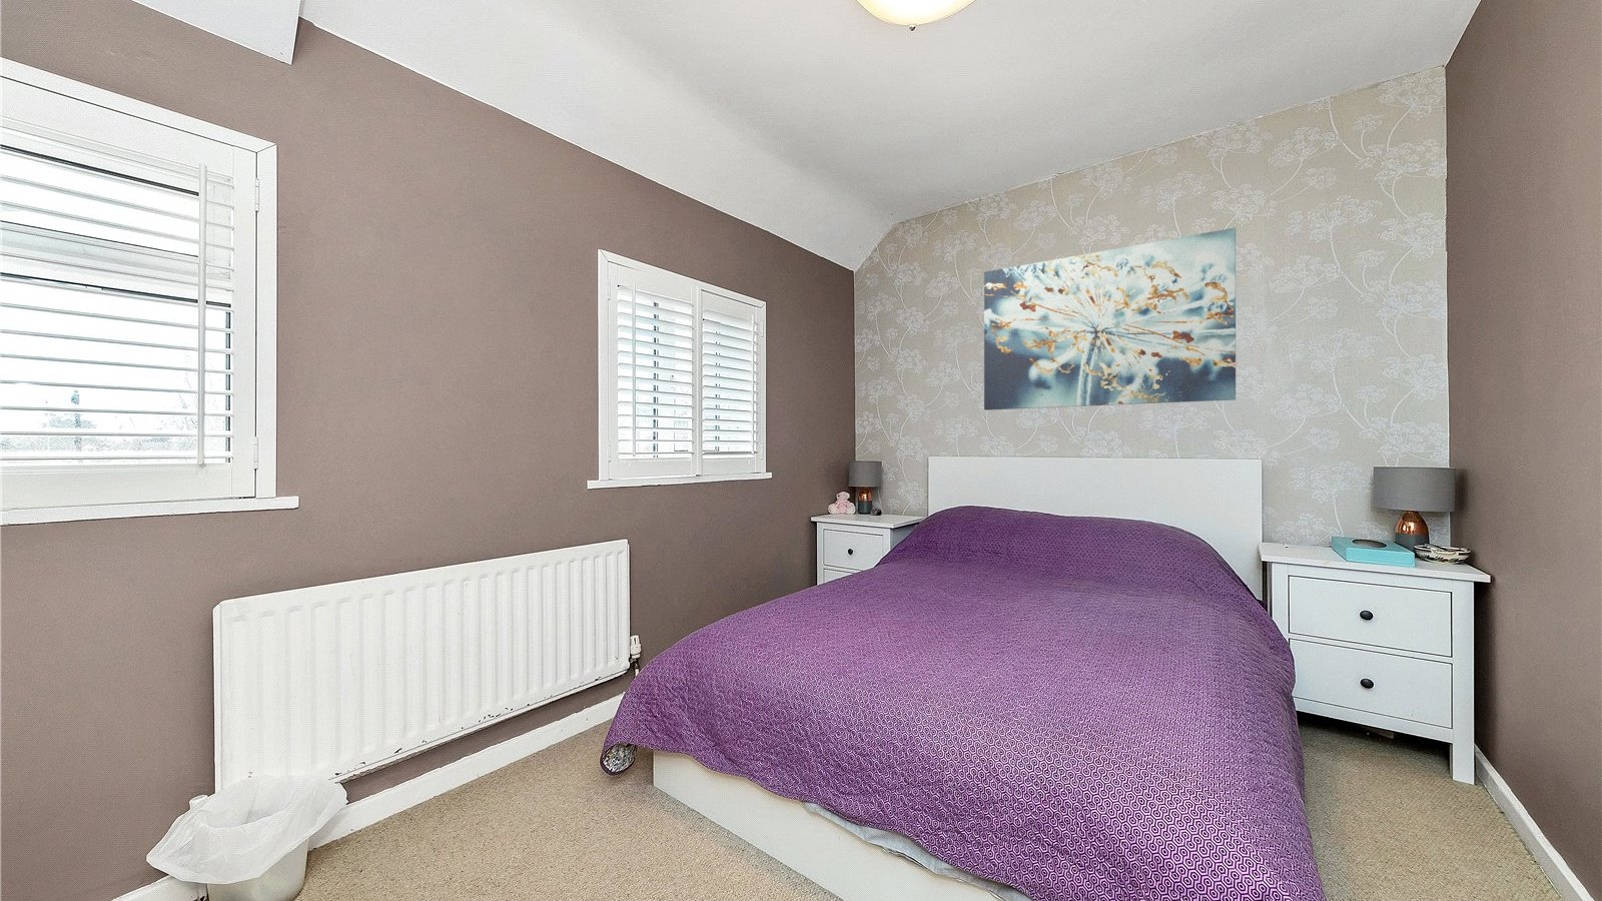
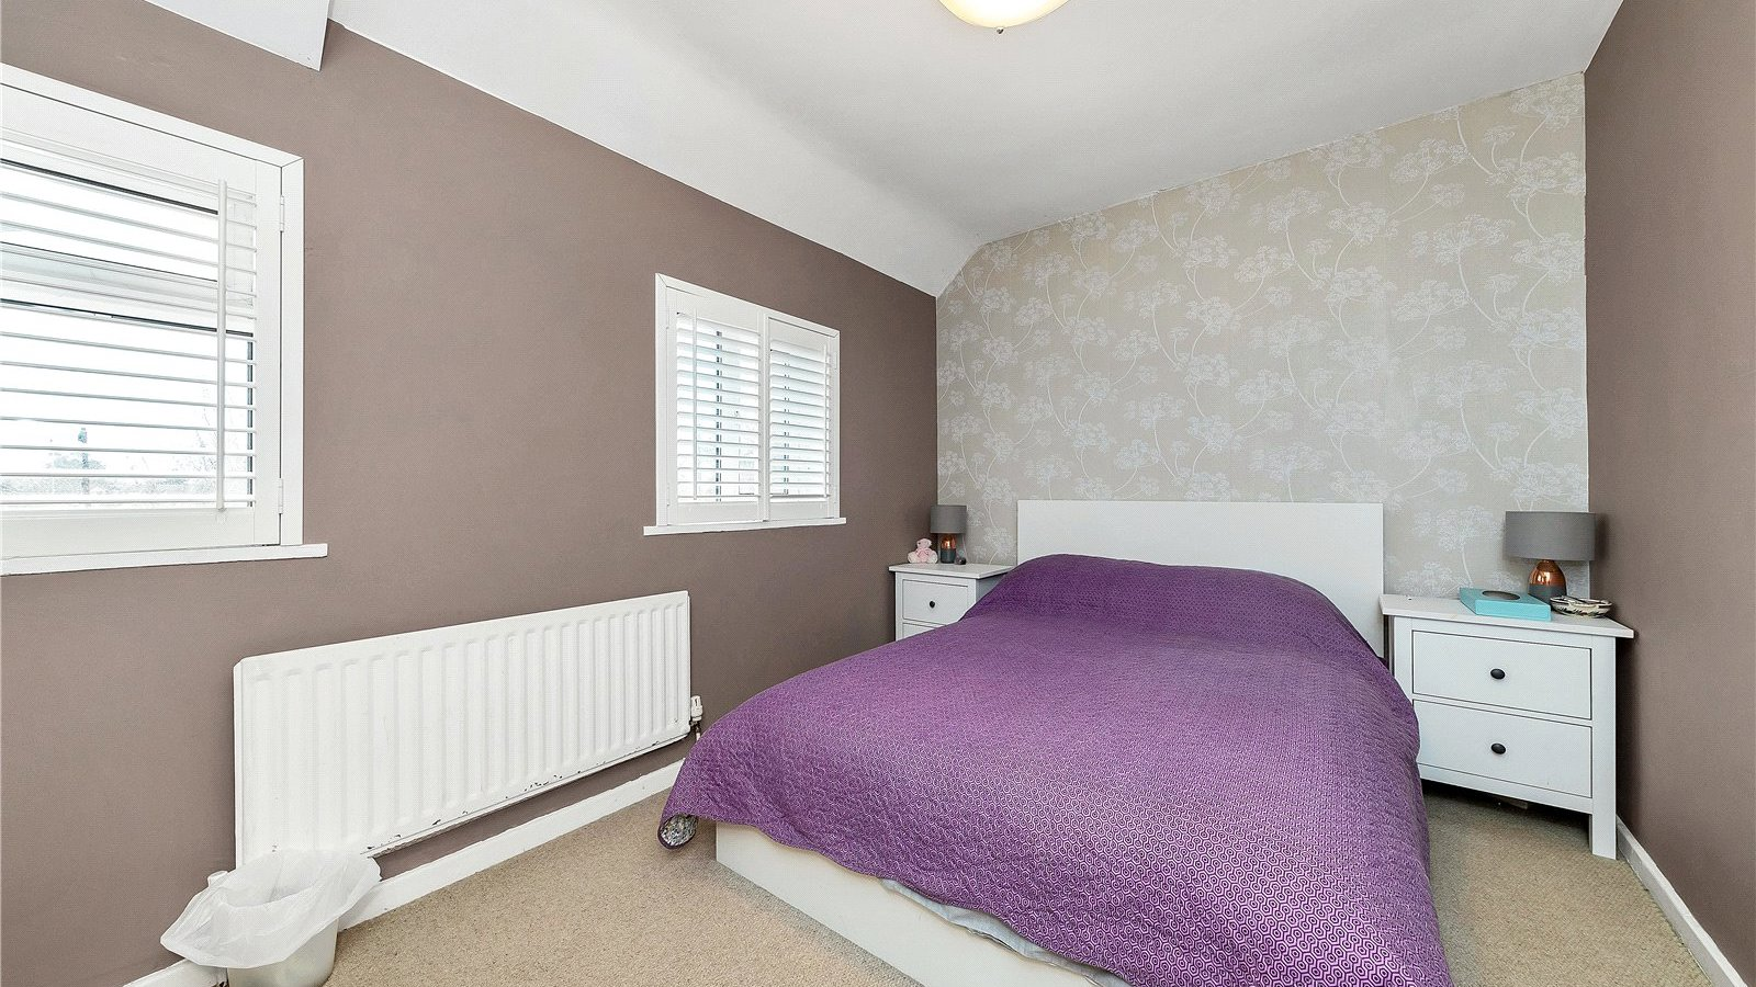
- wall art (1096, 328)
